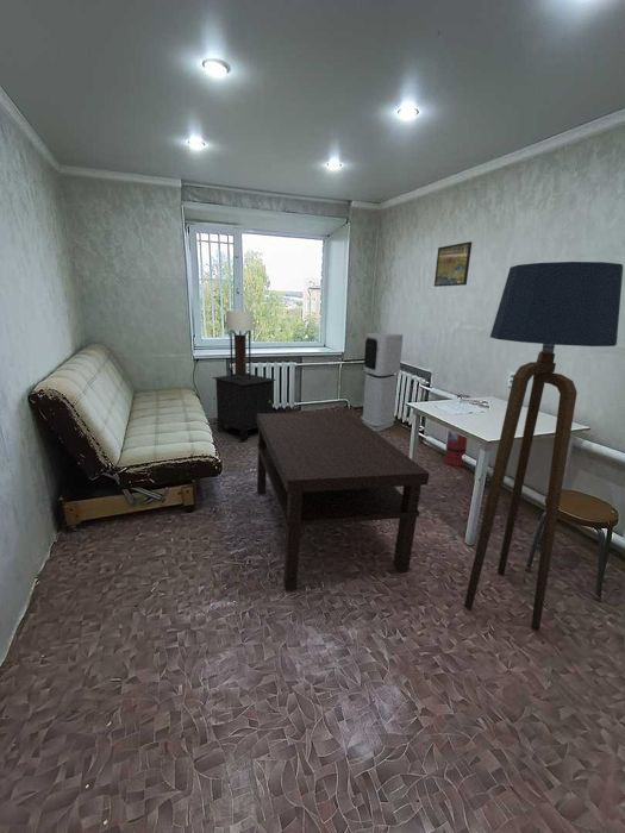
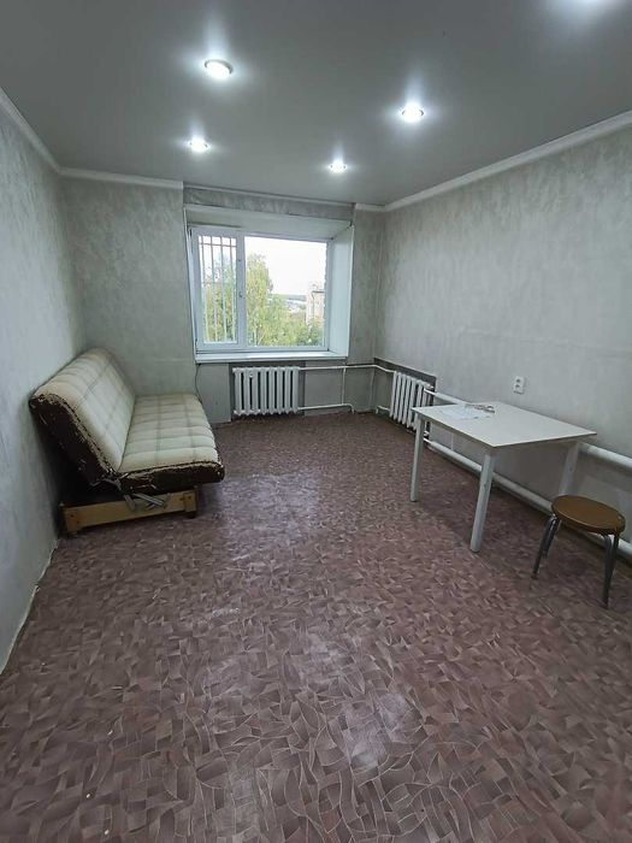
- air purifier (383, 381)
- wall sconce (239, 345)
- nightstand (245, 405)
- fire extinguisher (454, 432)
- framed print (451, 265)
- floor lamp (527, 450)
- coffee table (325, 481)
